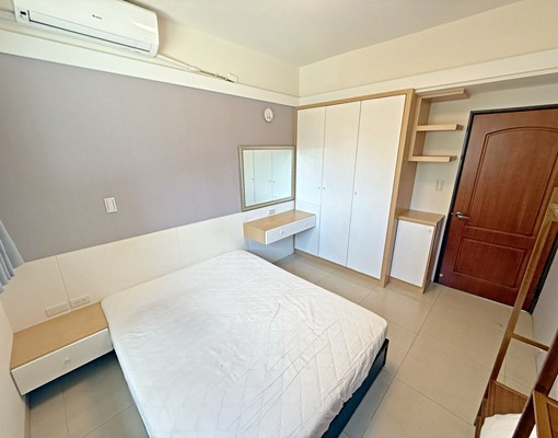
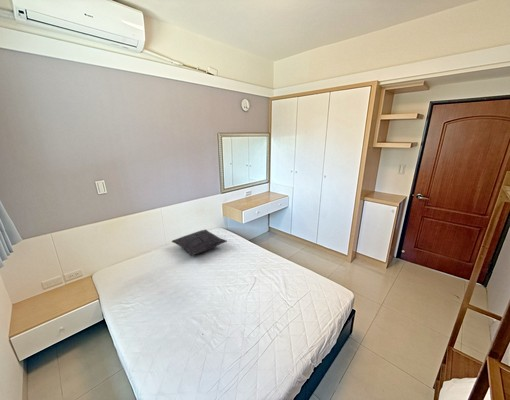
+ pillow (199, 241)
